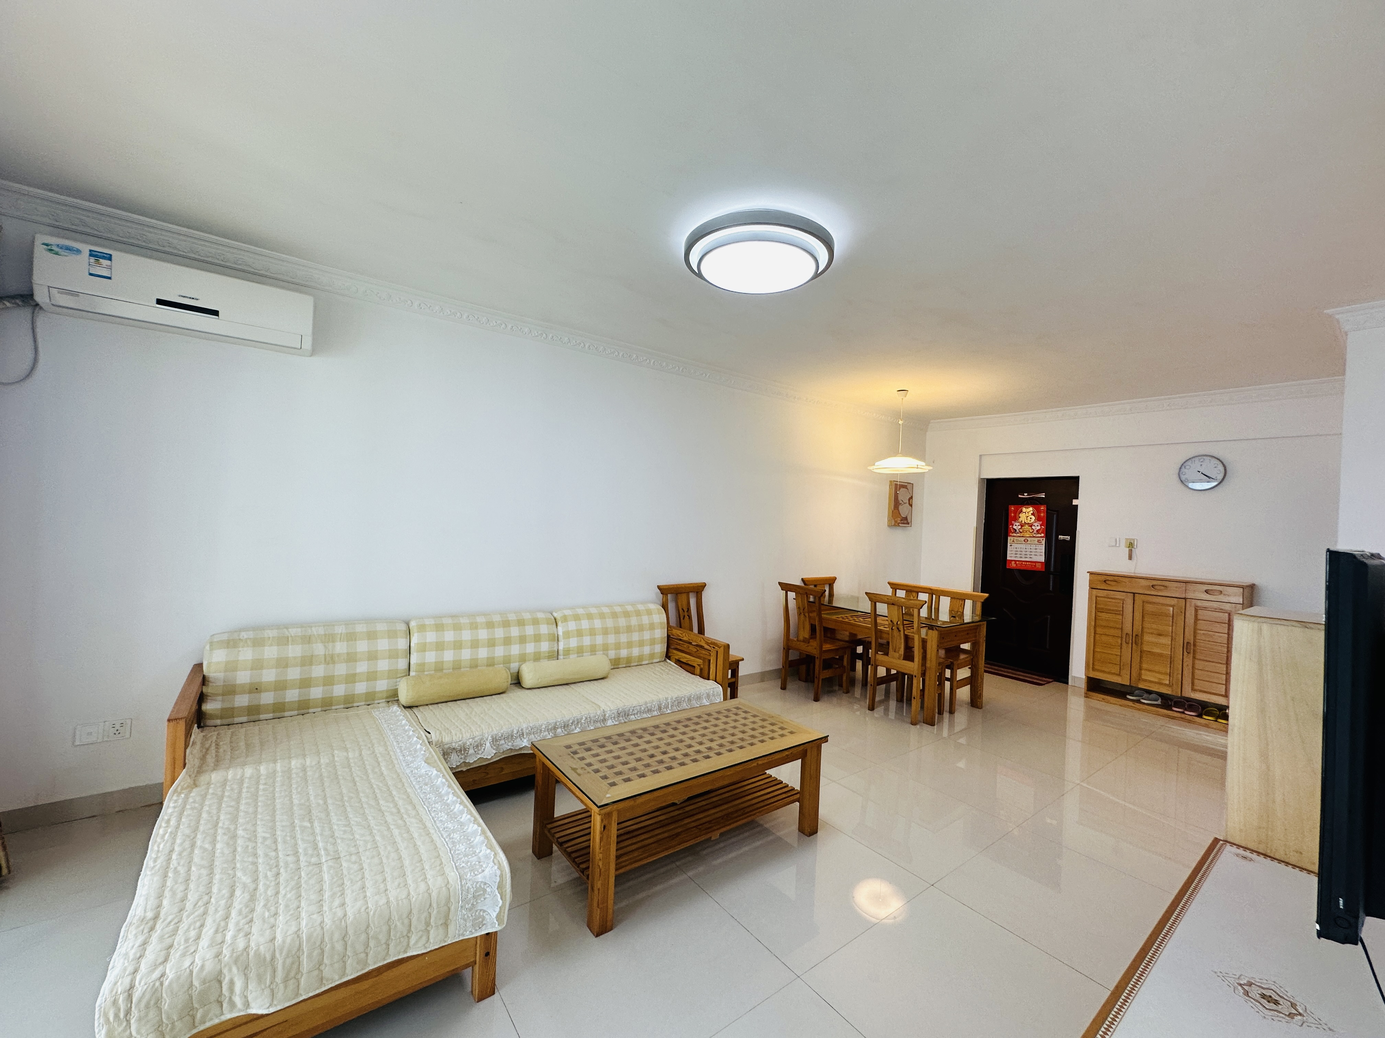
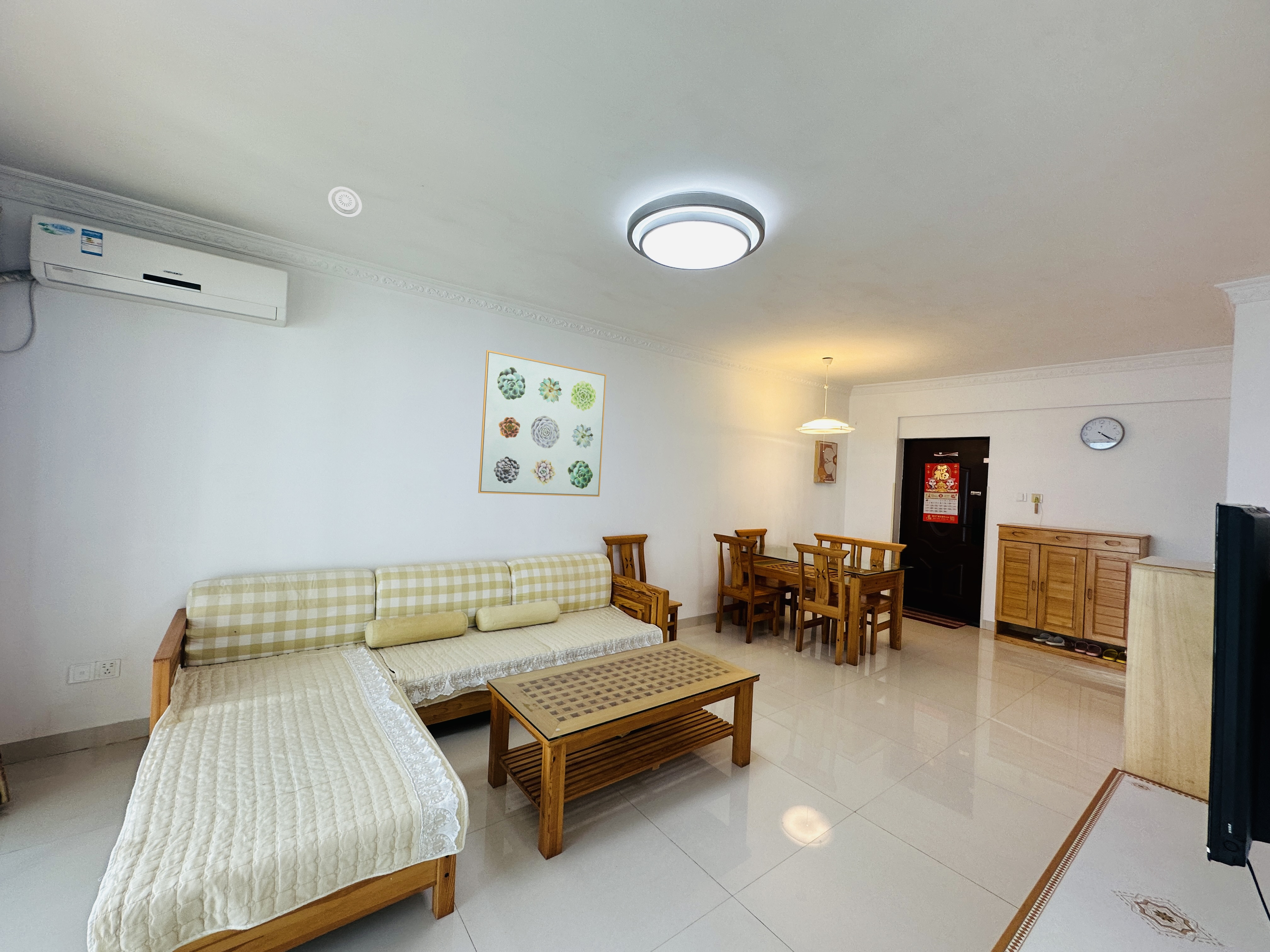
+ smoke detector (345, 201)
+ wall art (547, 429)
